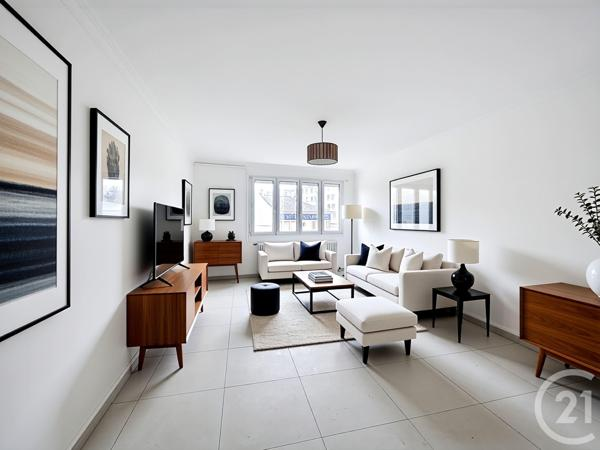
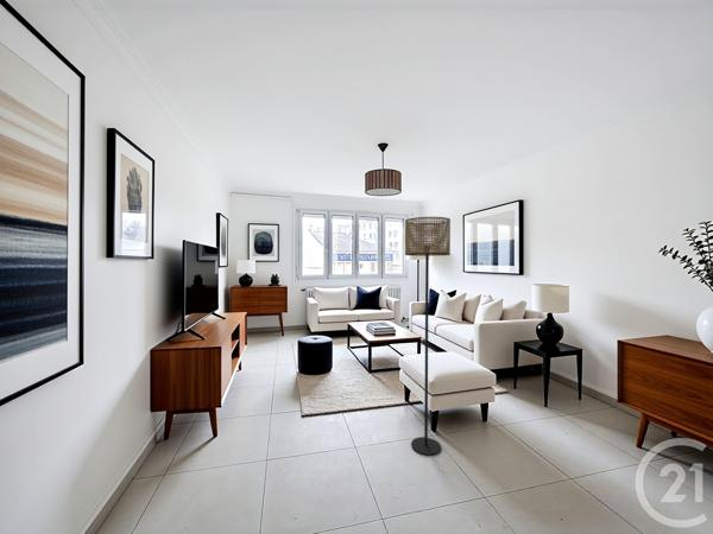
+ floor lamp (427, 332)
